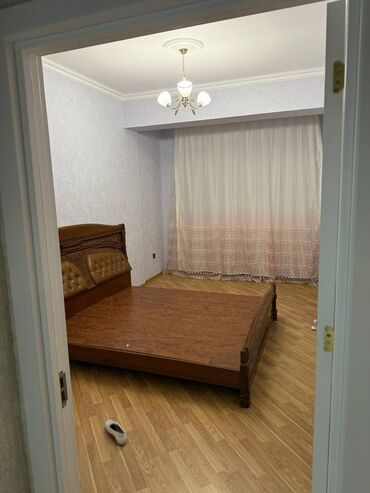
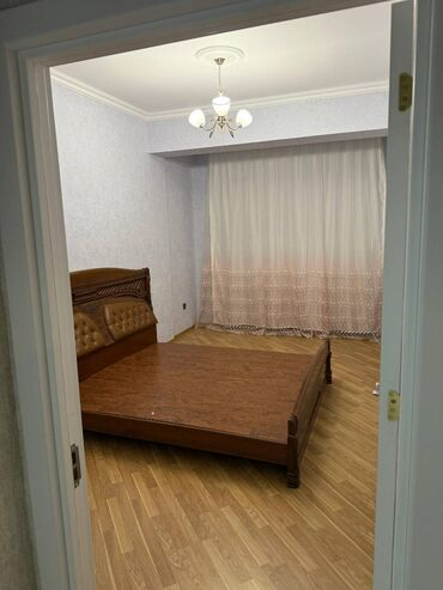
- shoe (116, 428)
